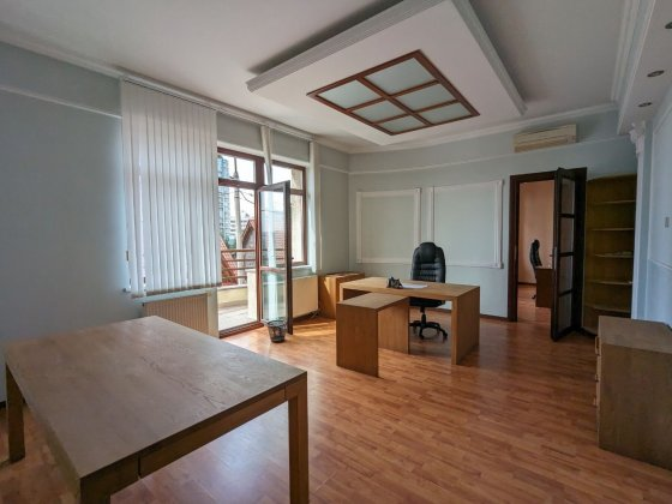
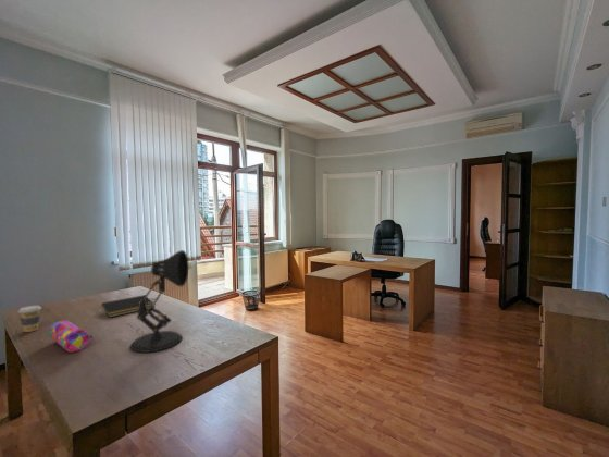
+ notepad (128, 305)
+ coffee cup (29, 319)
+ desk lamp (158, 296)
+ pencil case (70, 334)
